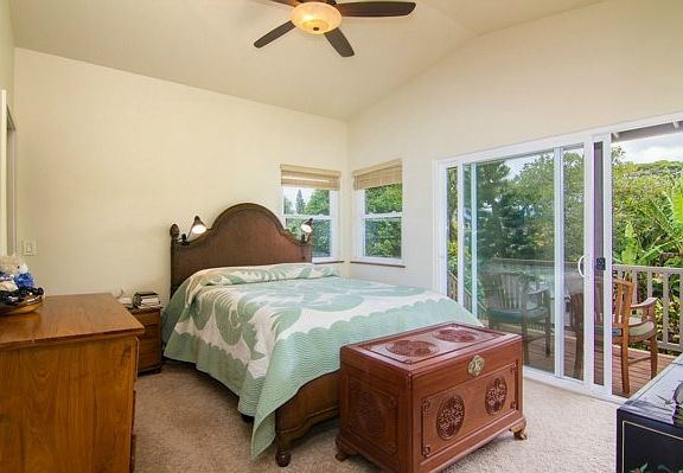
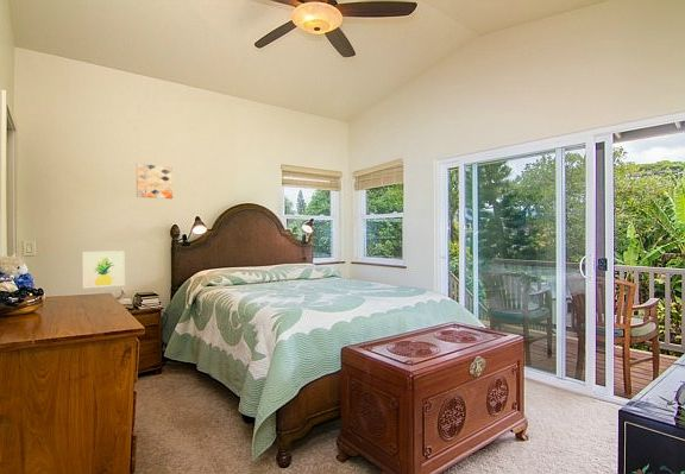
+ wall art (155, 181)
+ wall art (103, 268)
